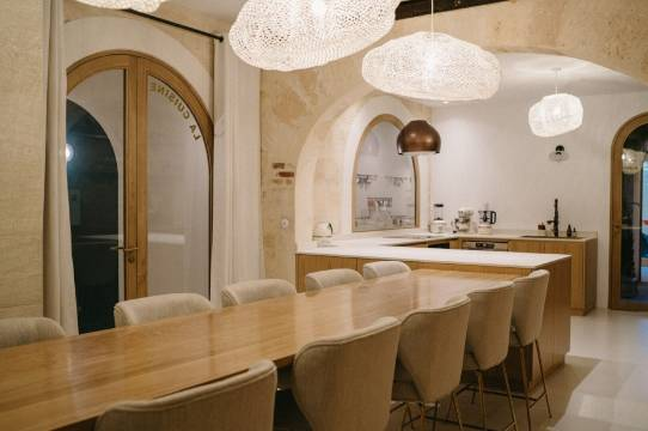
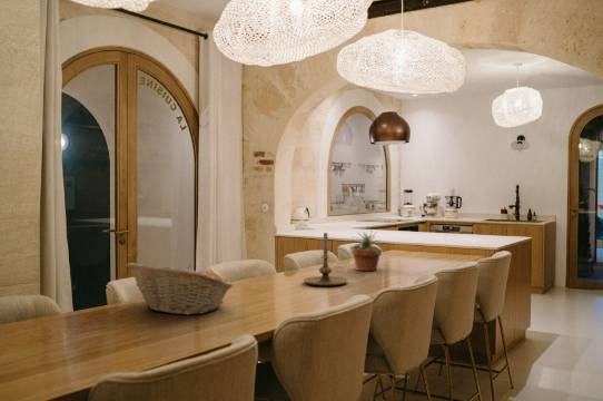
+ potted plant (367, 250)
+ fruit basket (179, 284)
+ candle holder (325, 257)
